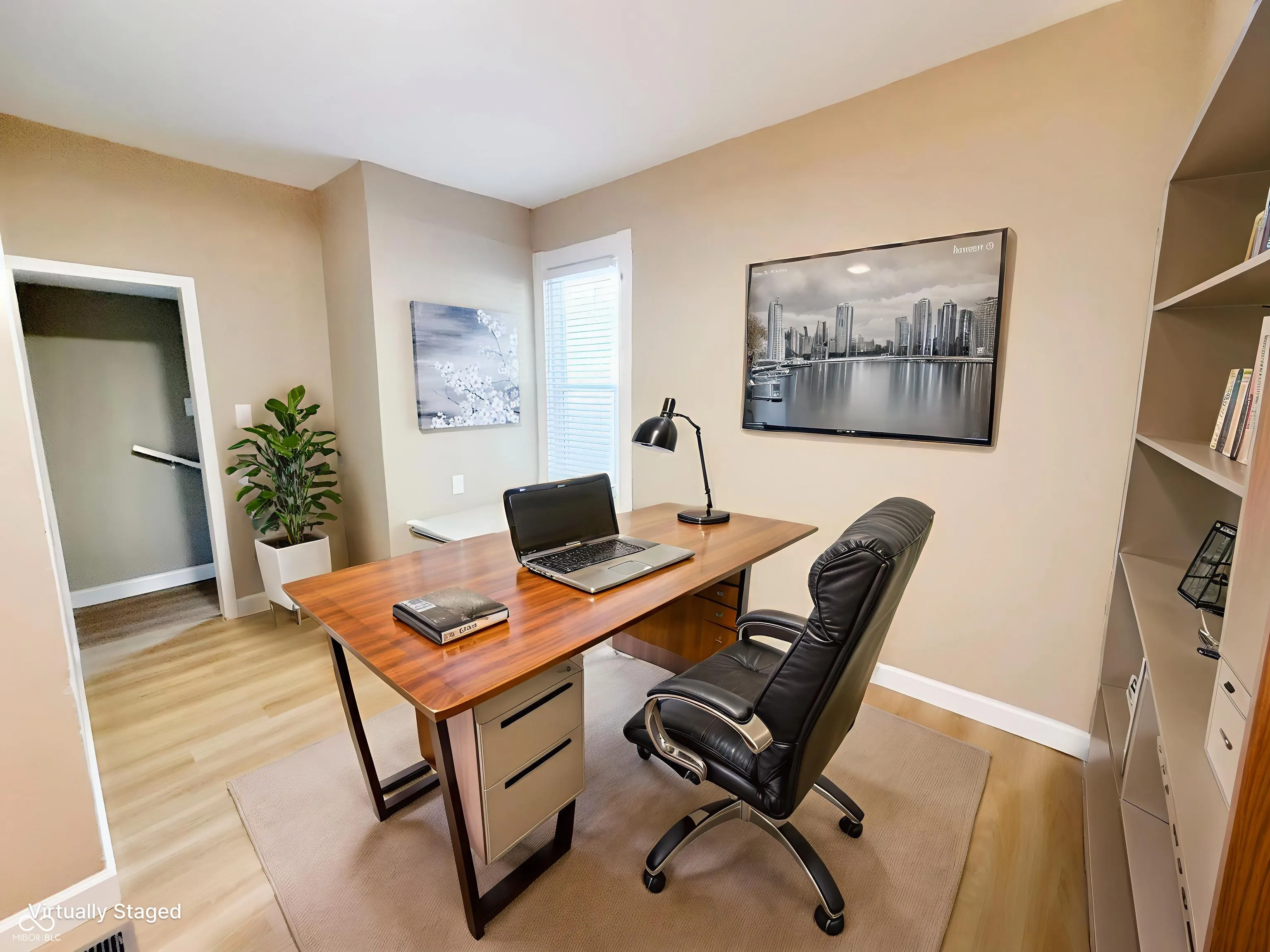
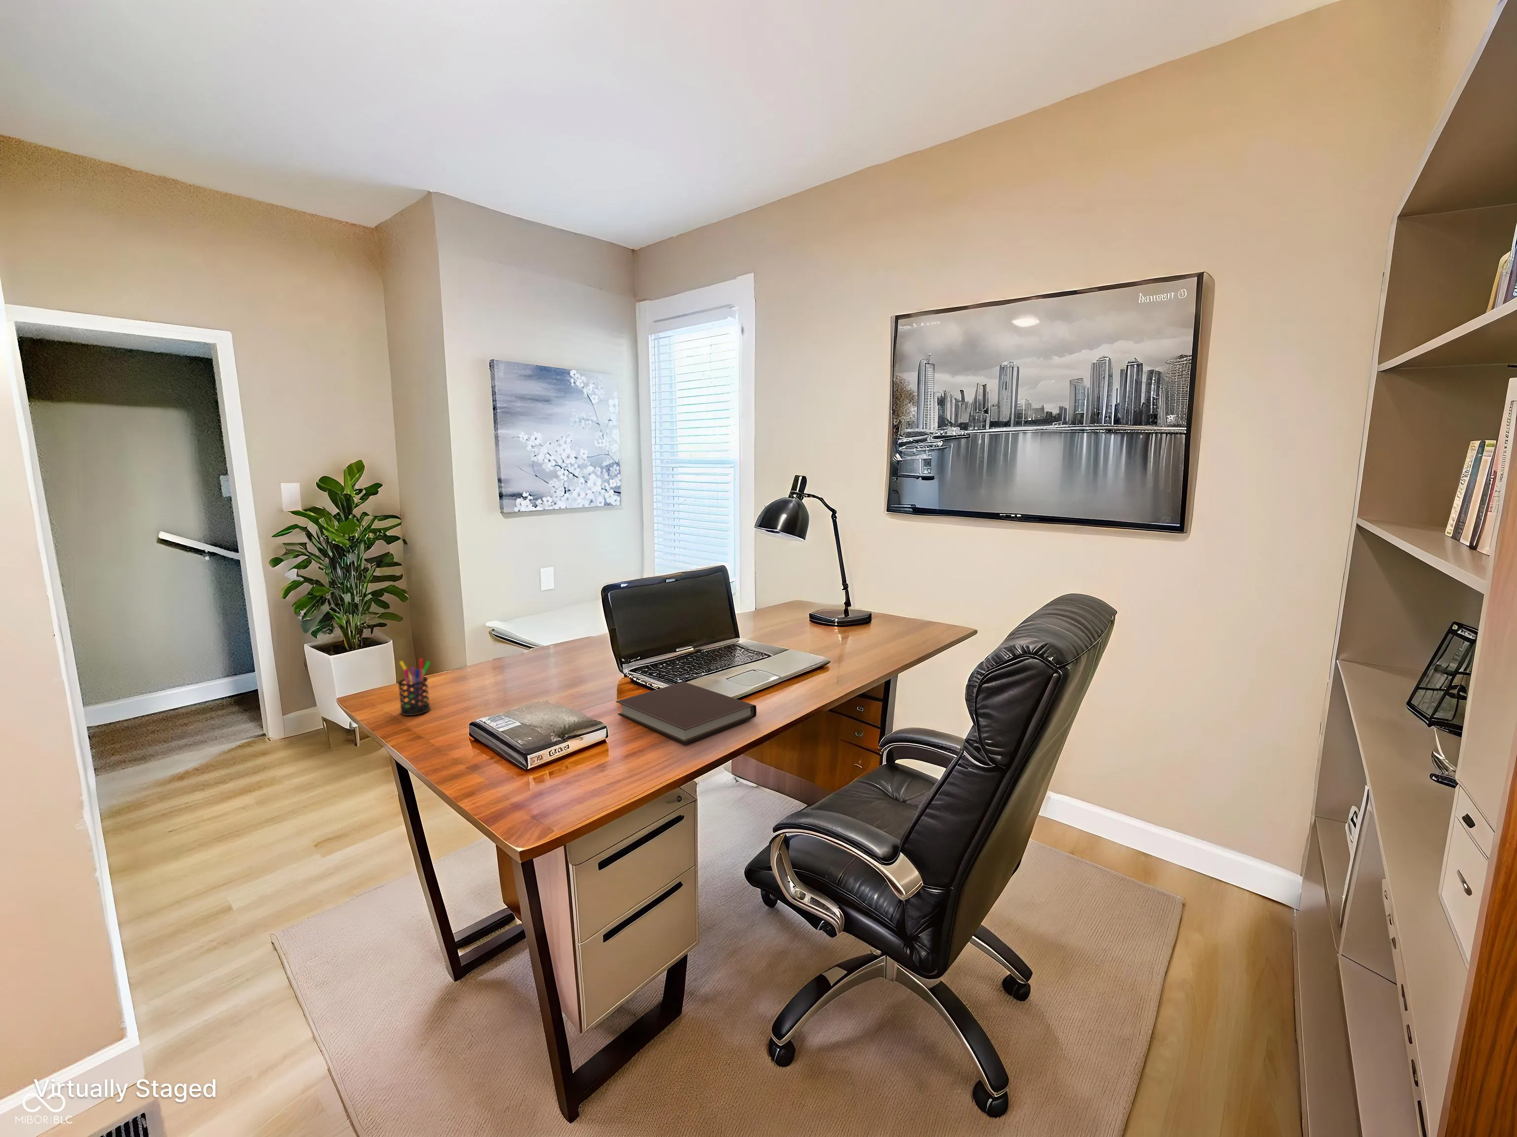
+ pen holder (417, 683)
+ notebook (686, 709)
